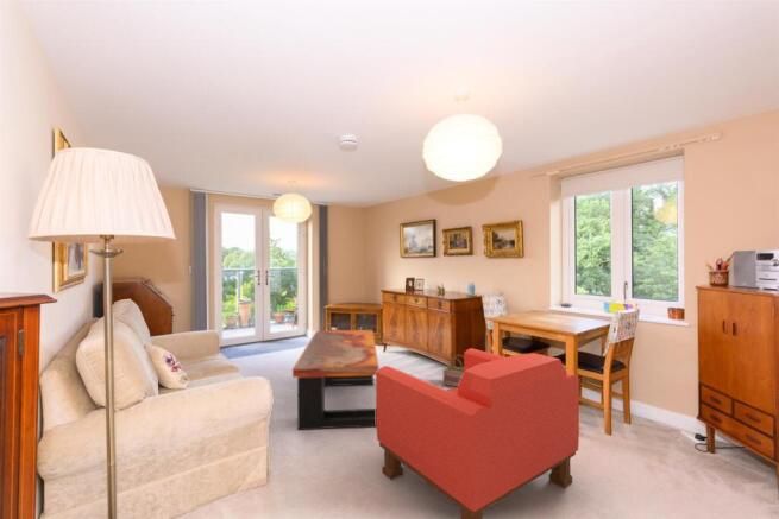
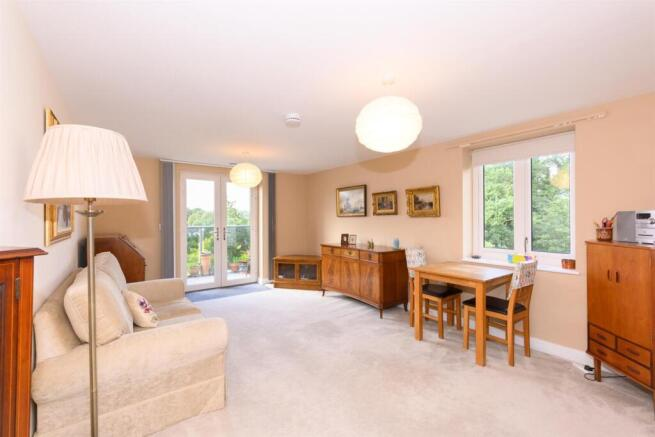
- coffee table (341, 372)
- basket (457, 371)
- armchair (475, 414)
